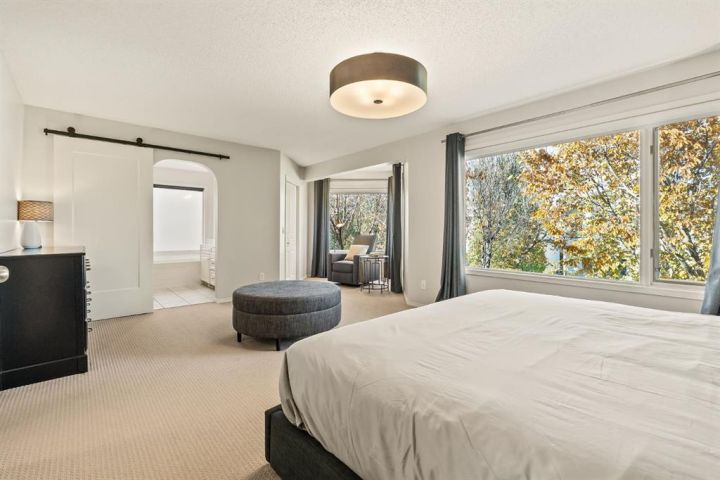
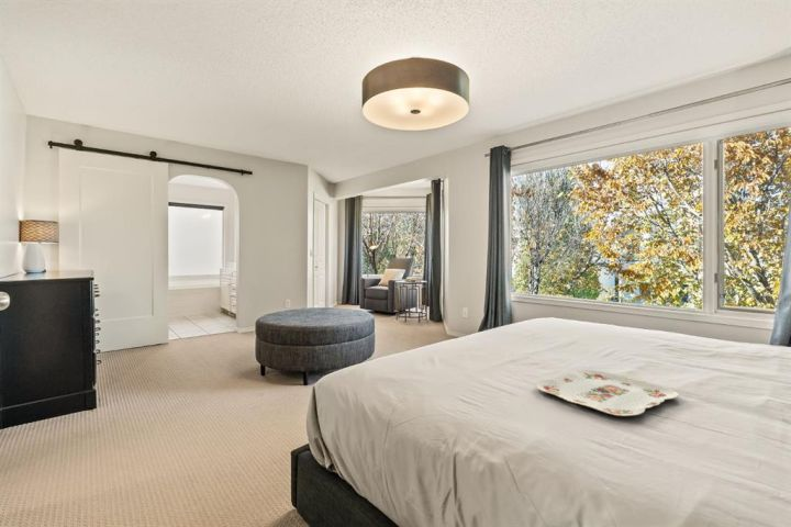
+ serving tray (604, 390)
